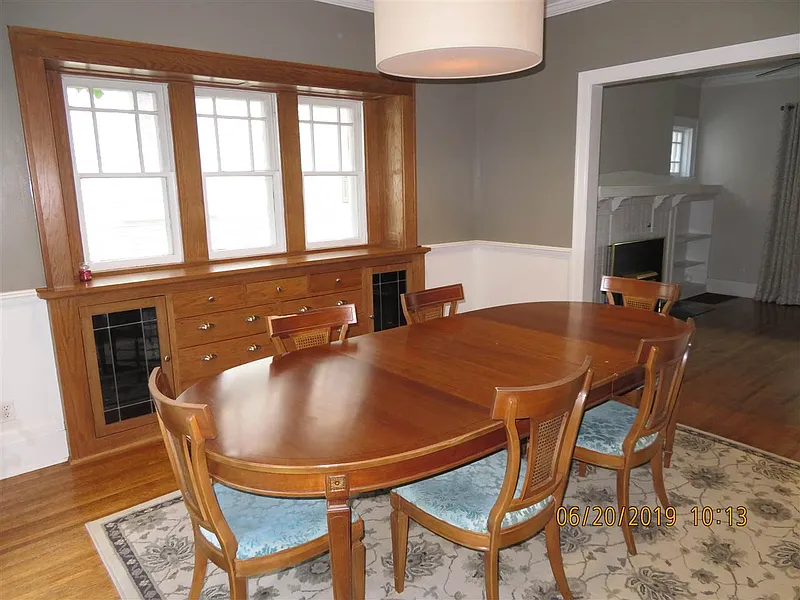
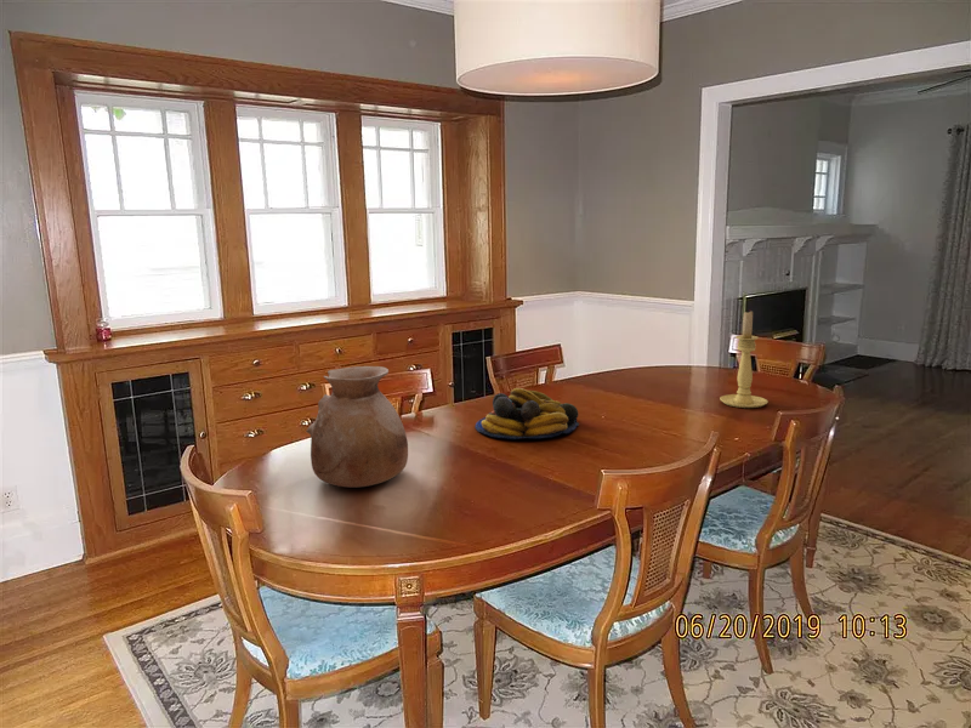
+ candle holder (745, 357)
+ vase (358, 425)
+ fruit bowl (526, 408)
